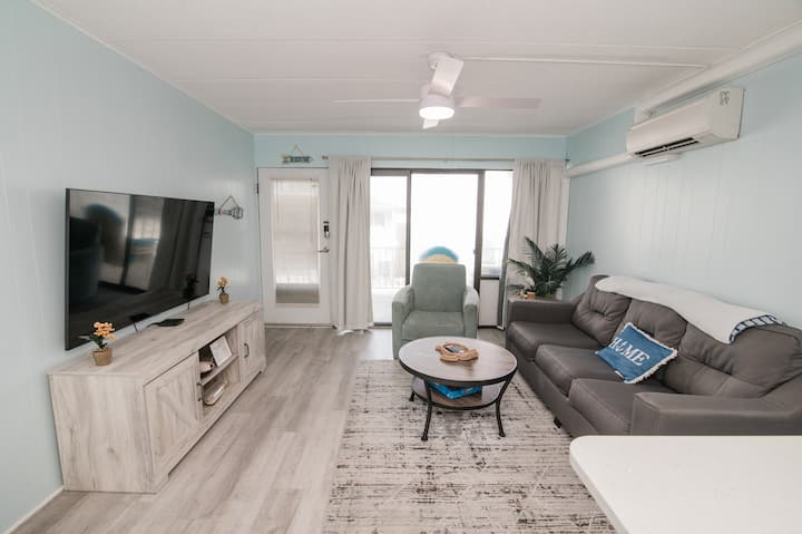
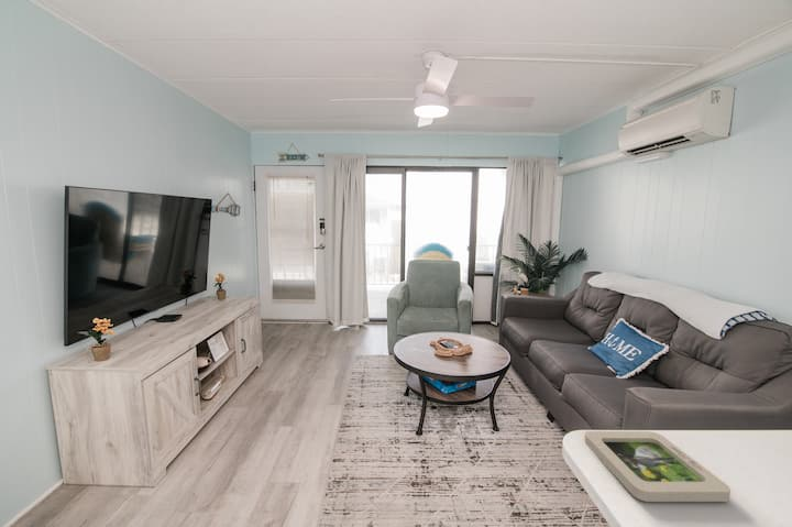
+ picture frame (649, 462)
